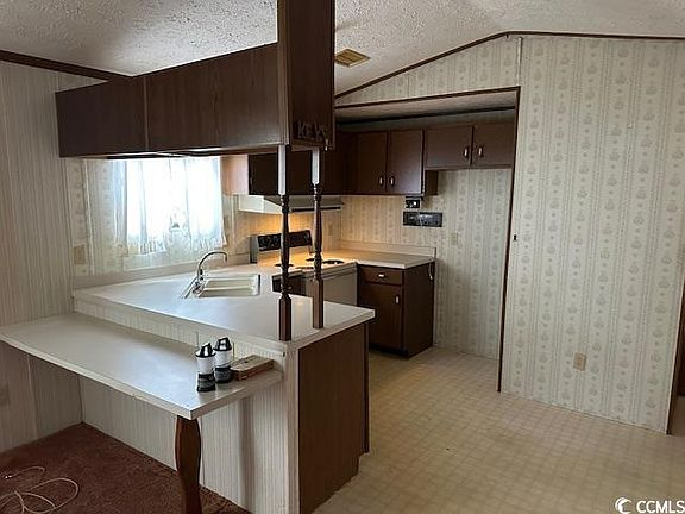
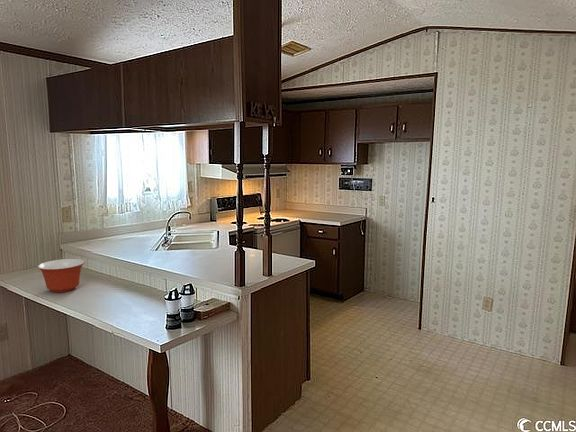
+ mixing bowl (62, 276)
